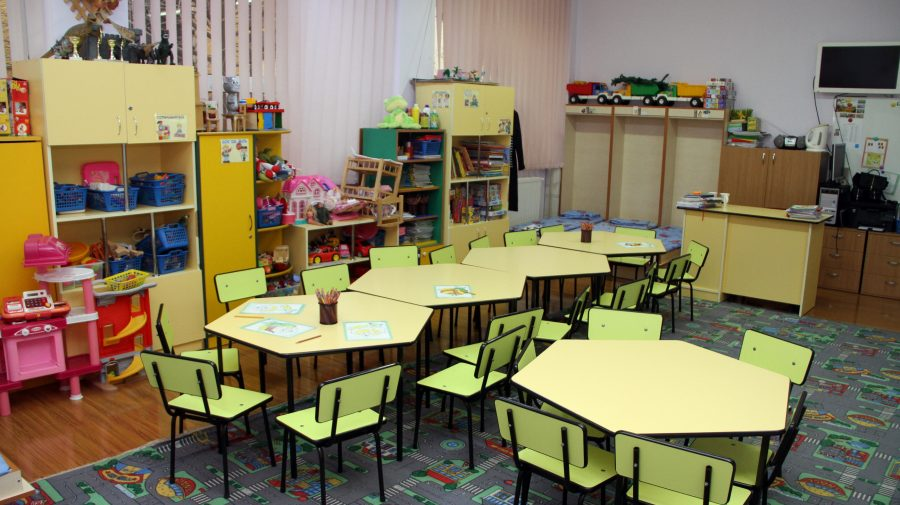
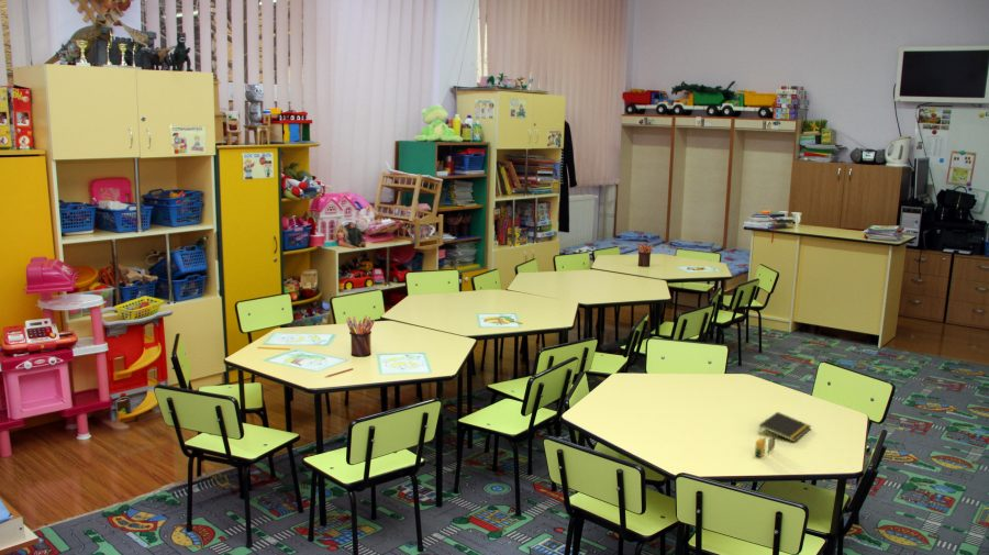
+ crayon (765, 444)
+ notepad (785, 425)
